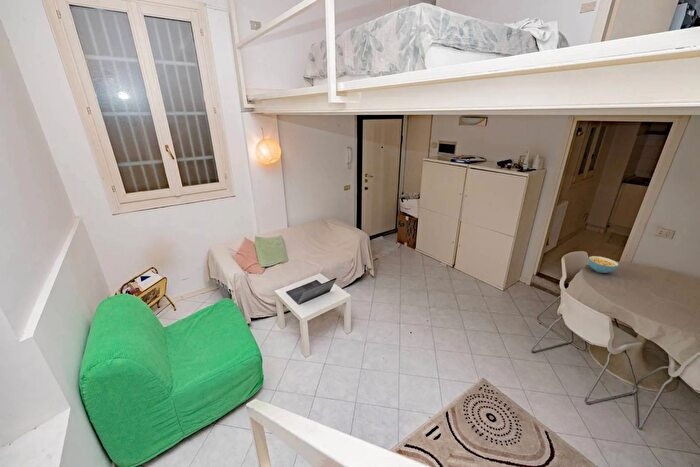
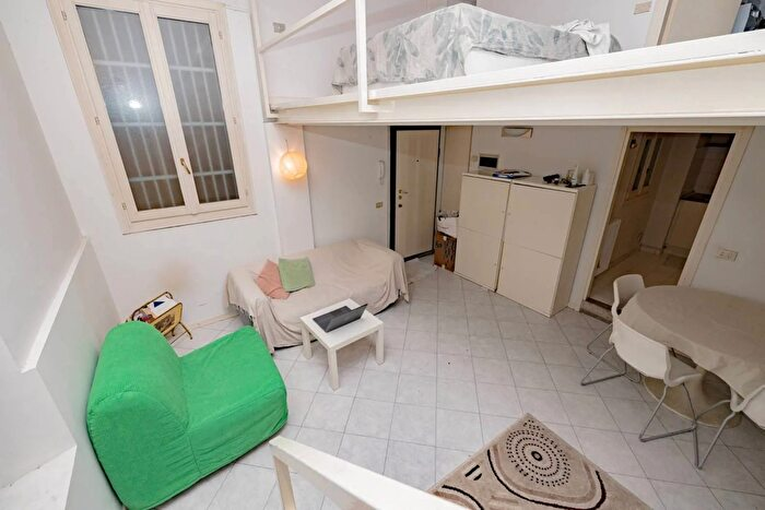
- cereal bowl (601, 266)
